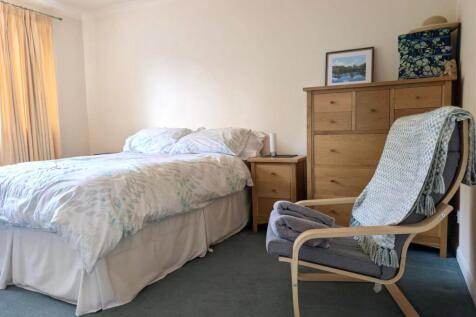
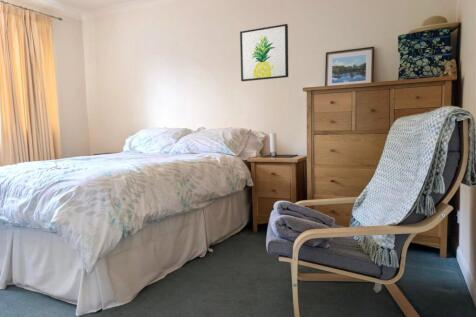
+ wall art (263, 53)
